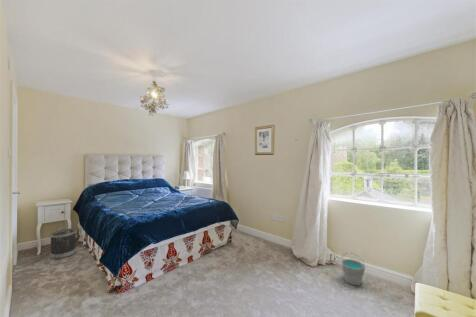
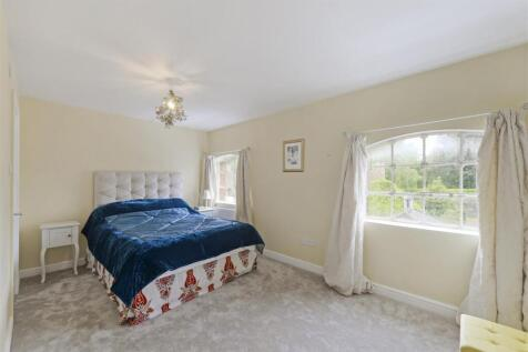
- bucket (352, 267)
- wastebasket (63, 243)
